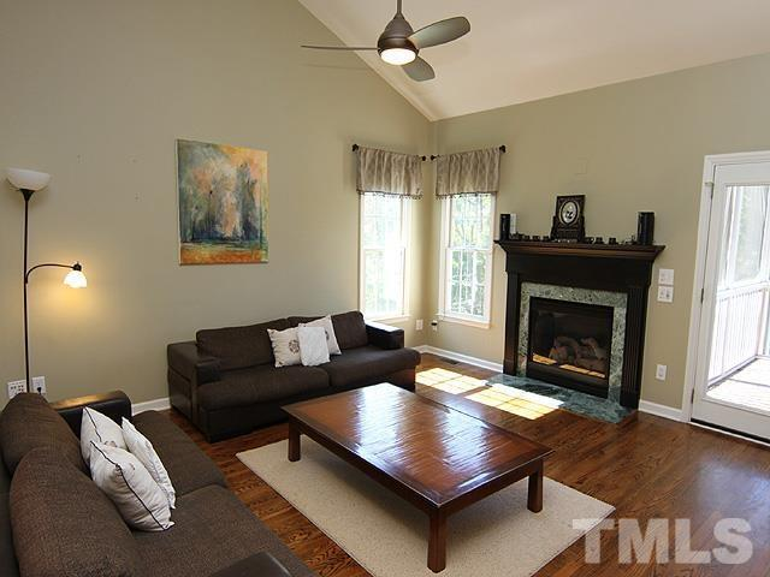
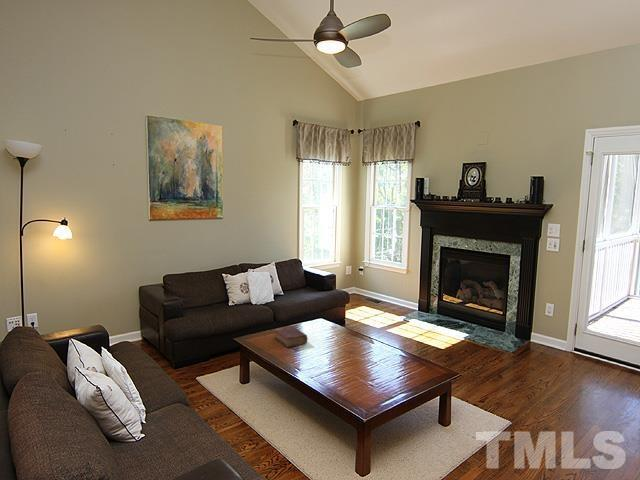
+ book (290, 336)
